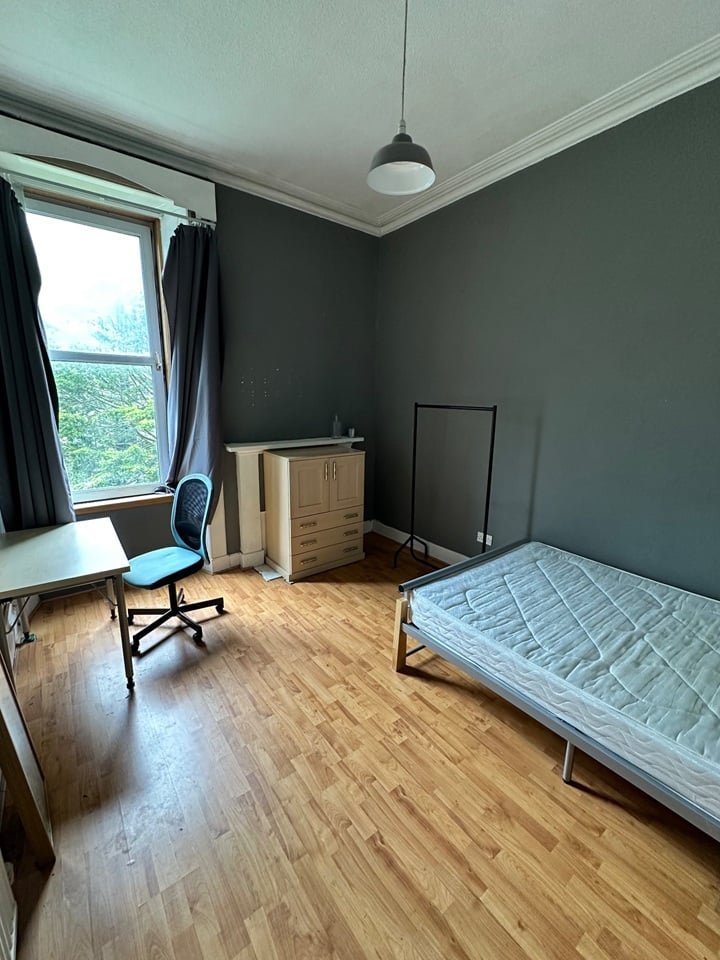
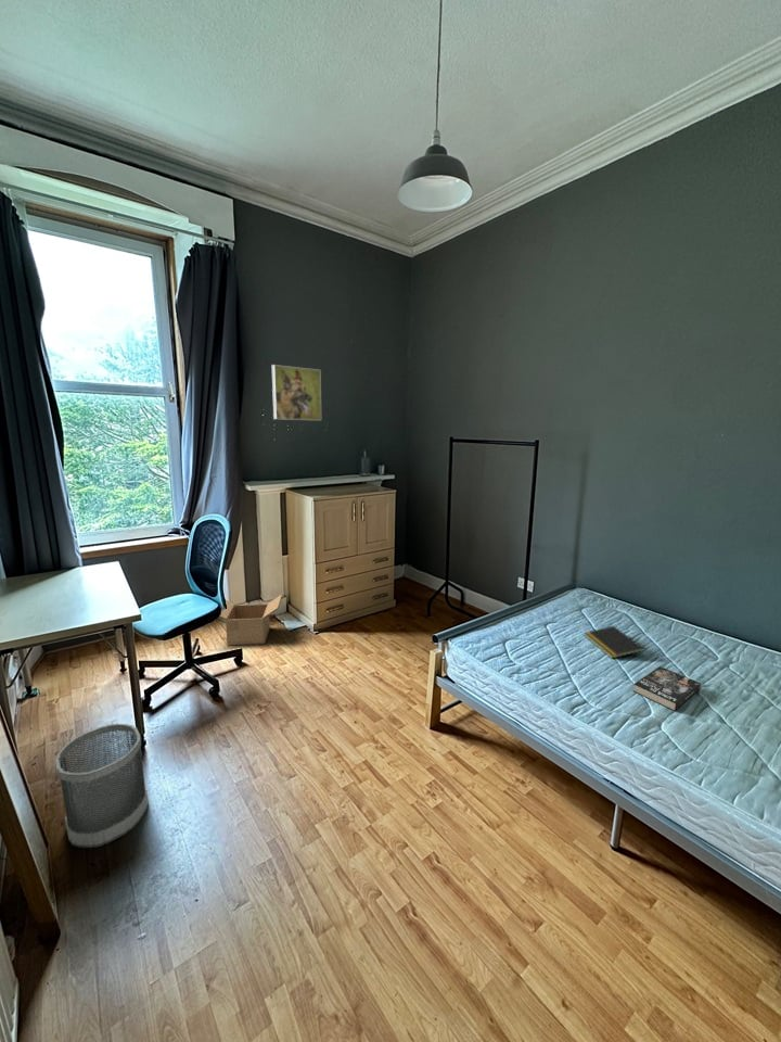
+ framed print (297, 394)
+ notepad (612, 640)
+ book (666, 686)
+ wastebasket (104, 782)
+ box (248, 619)
